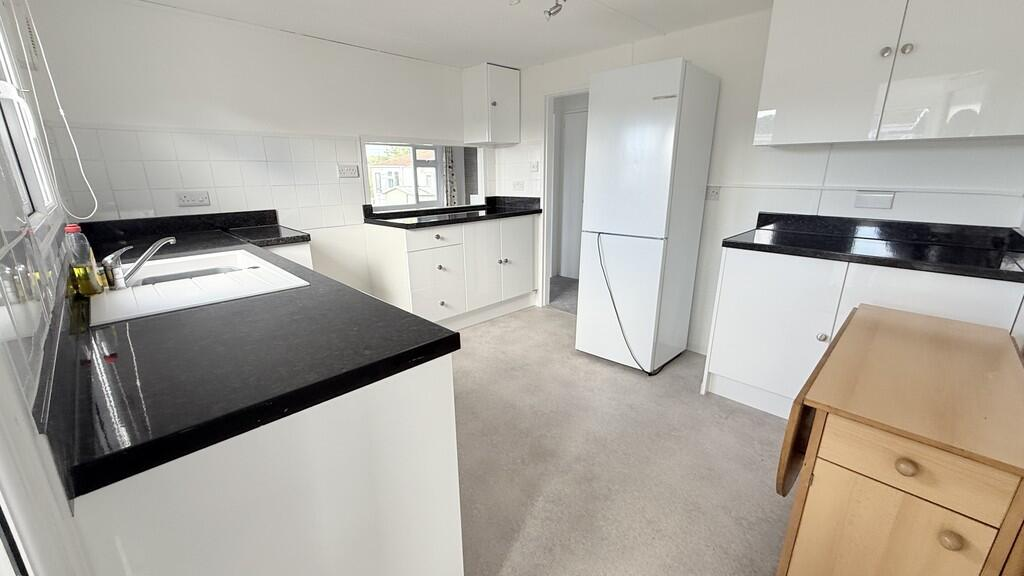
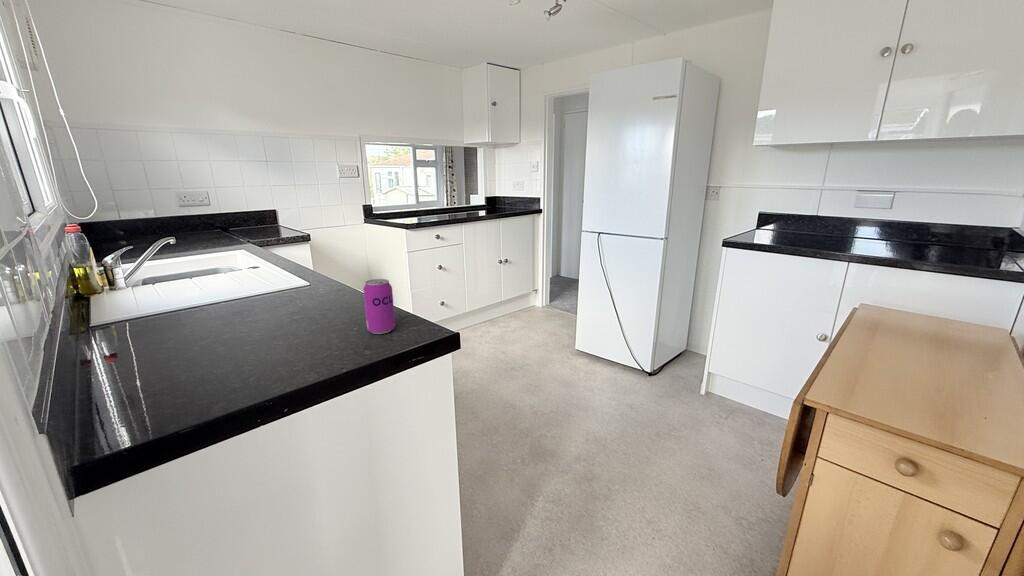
+ beverage can (379, 305)
